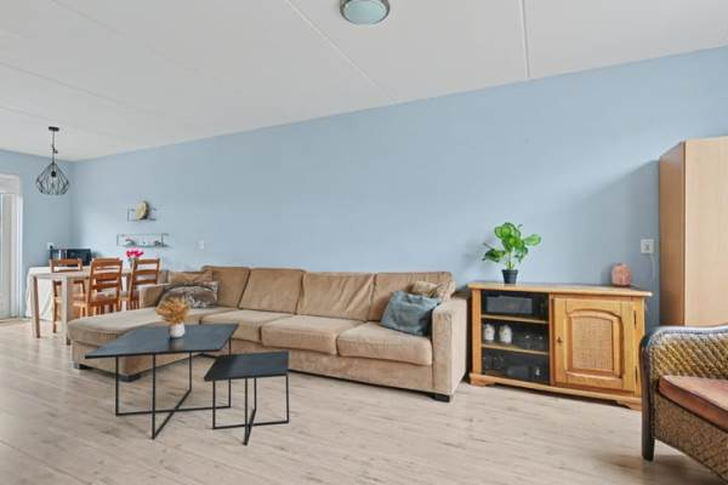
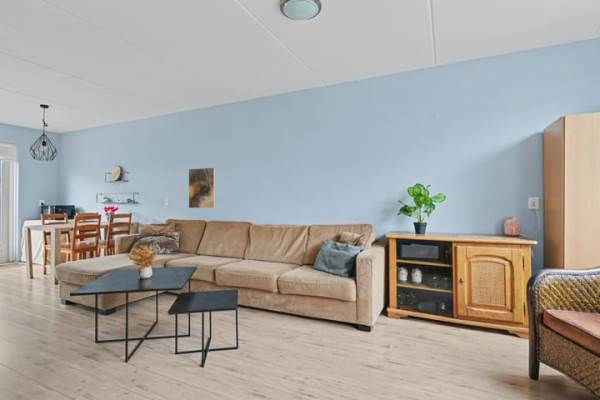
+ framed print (201, 188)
